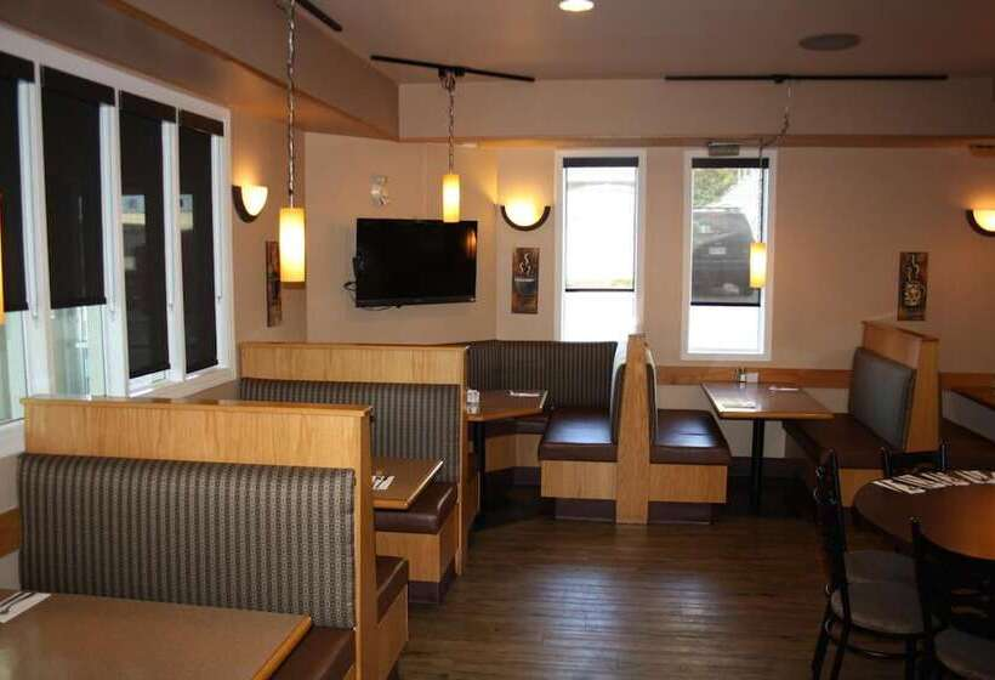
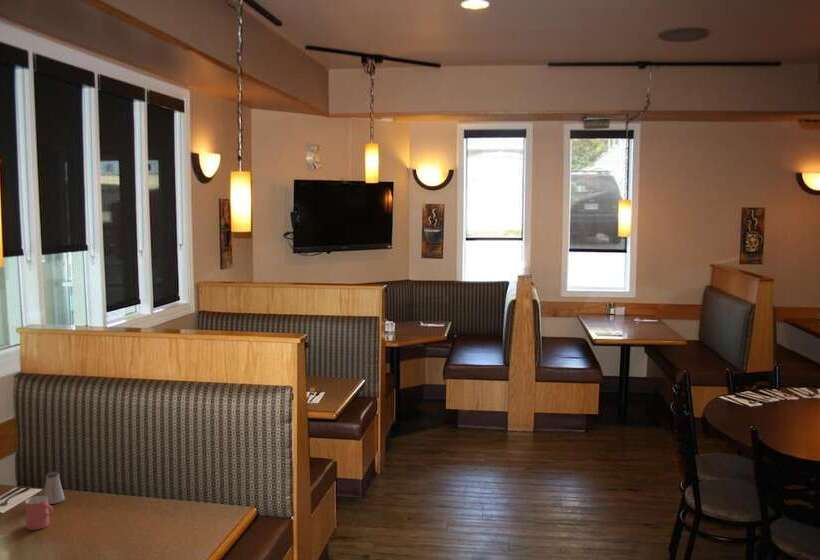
+ saltshaker (53, 486)
+ cup (40, 513)
